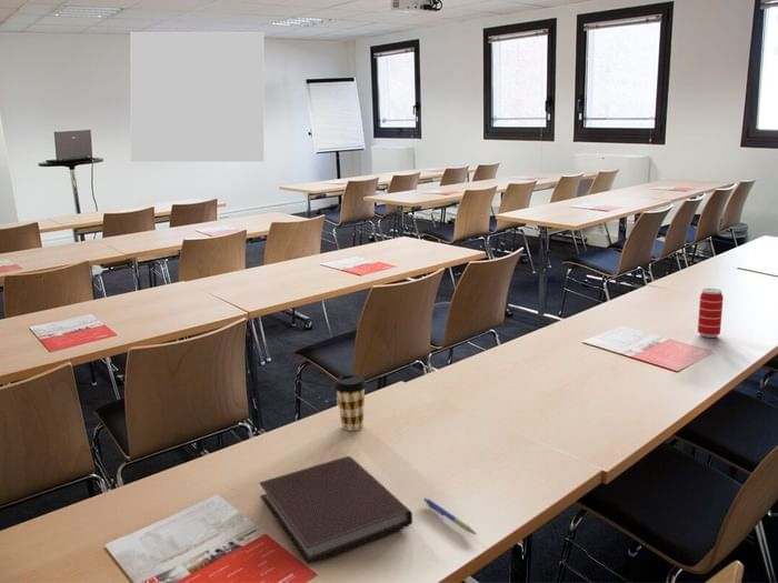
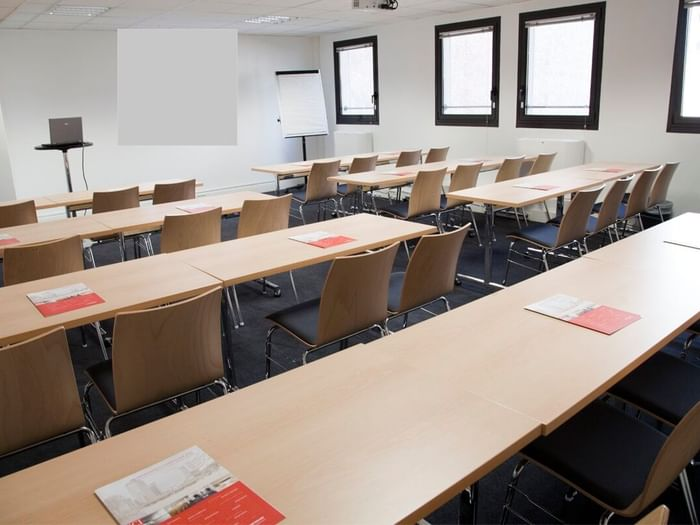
- pen (449, 515)
- beverage can (710, 312)
- coffee cup (351, 402)
- notebook (331, 502)
